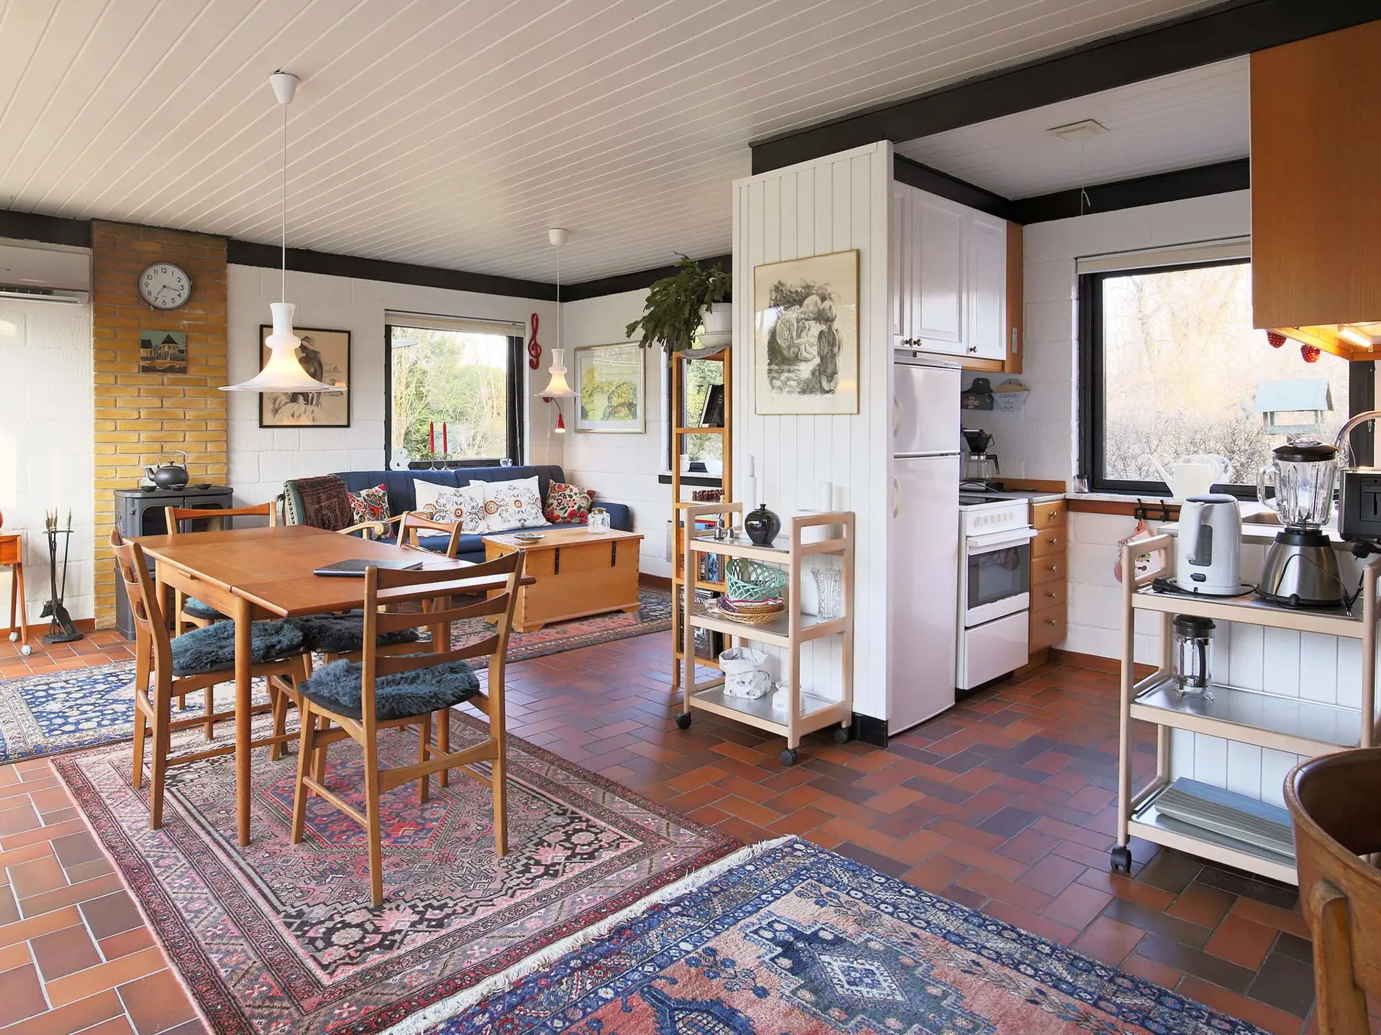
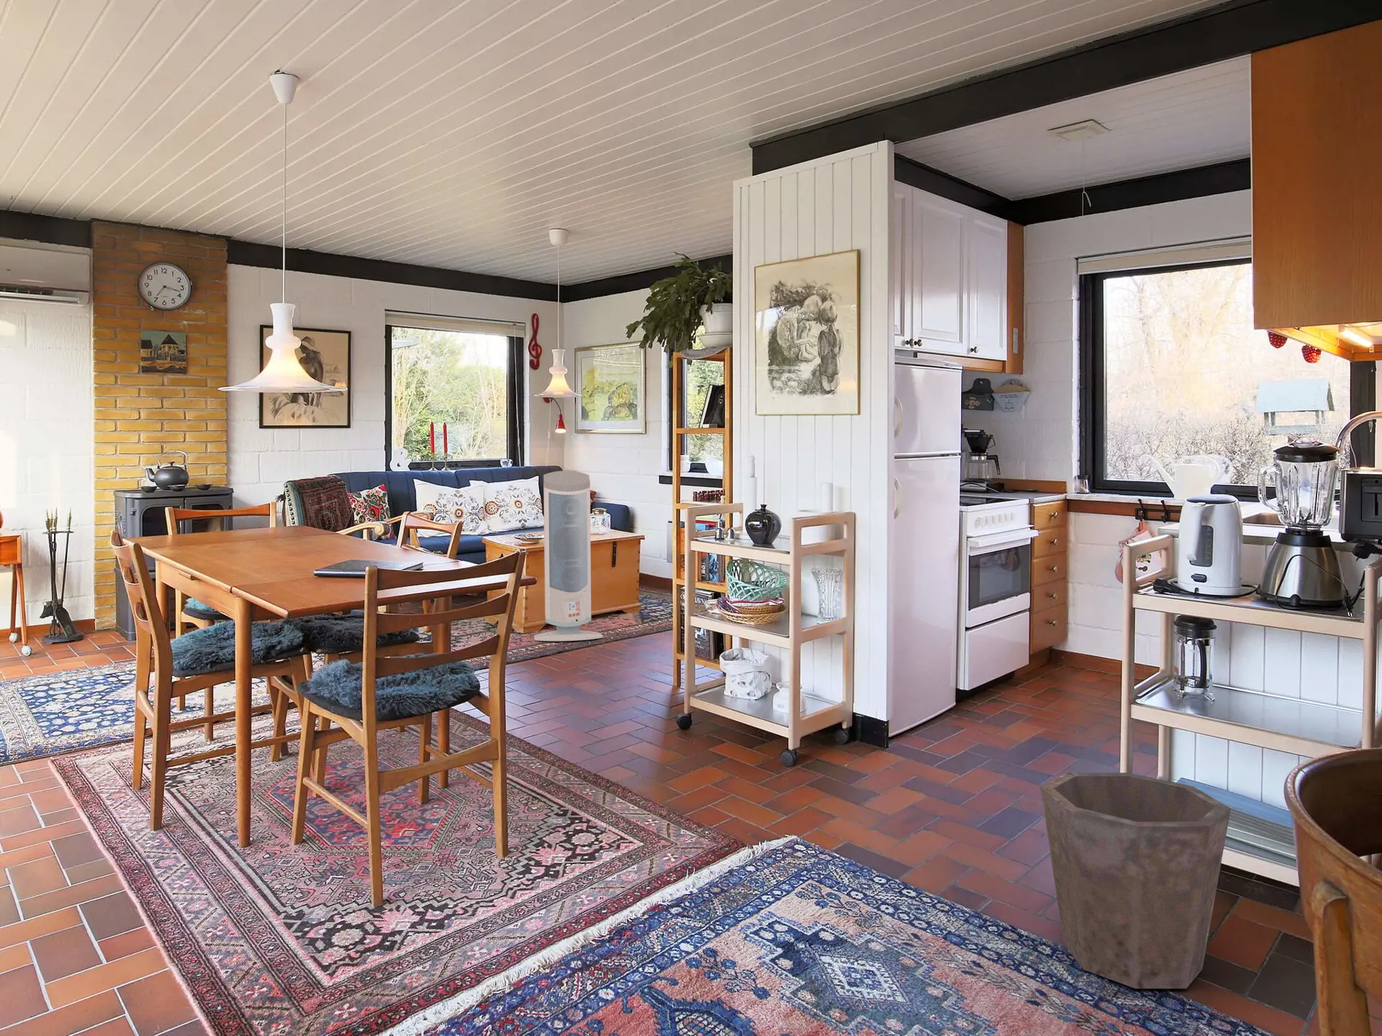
+ air purifier (567, 554)
+ waste bin (1132, 877)
